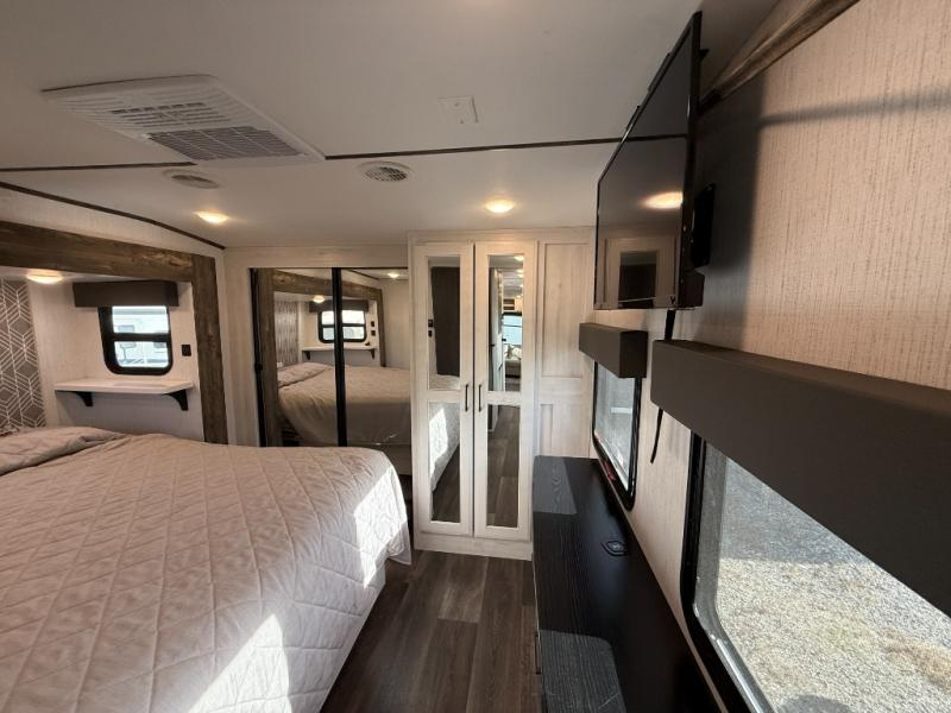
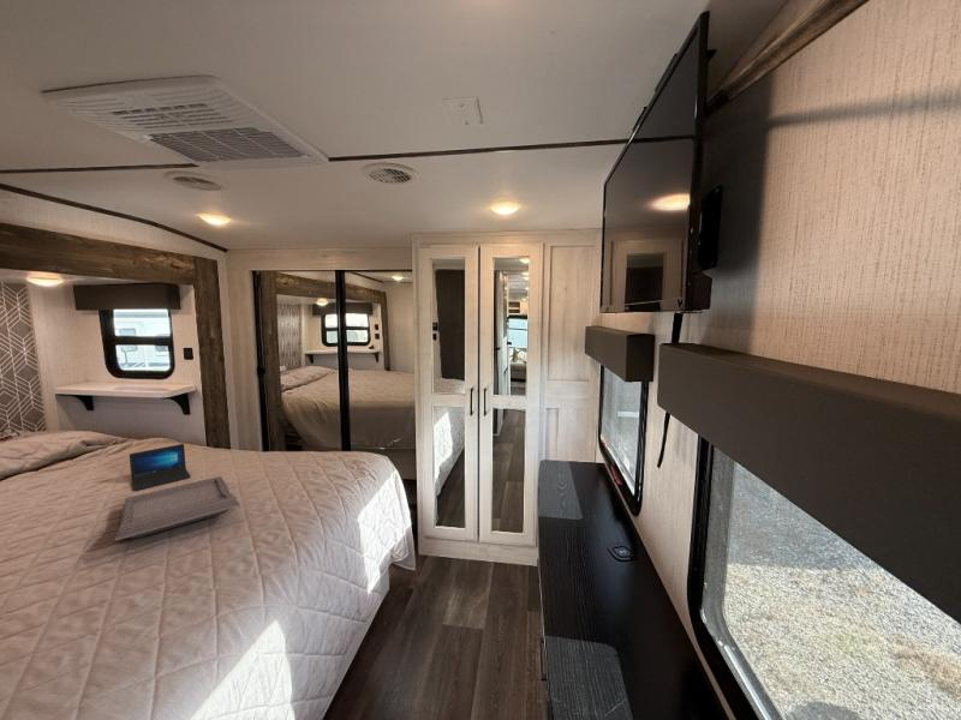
+ laptop (160, 466)
+ serving tray (179, 504)
